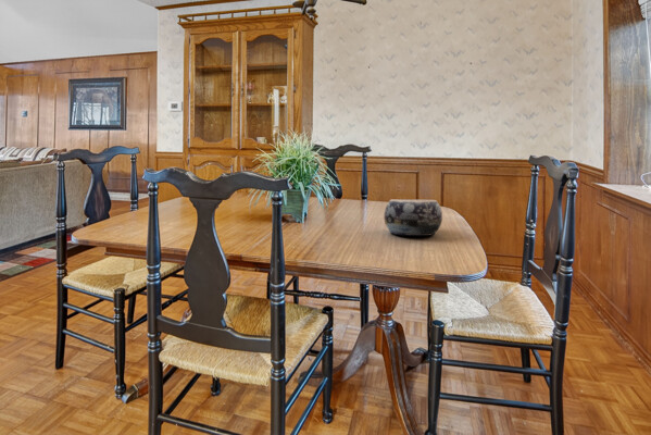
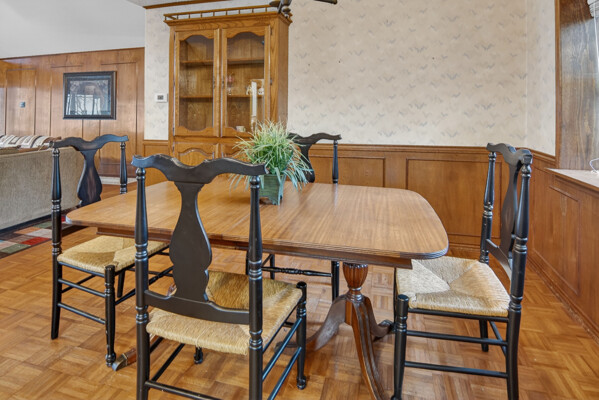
- decorative bowl (412, 216)
